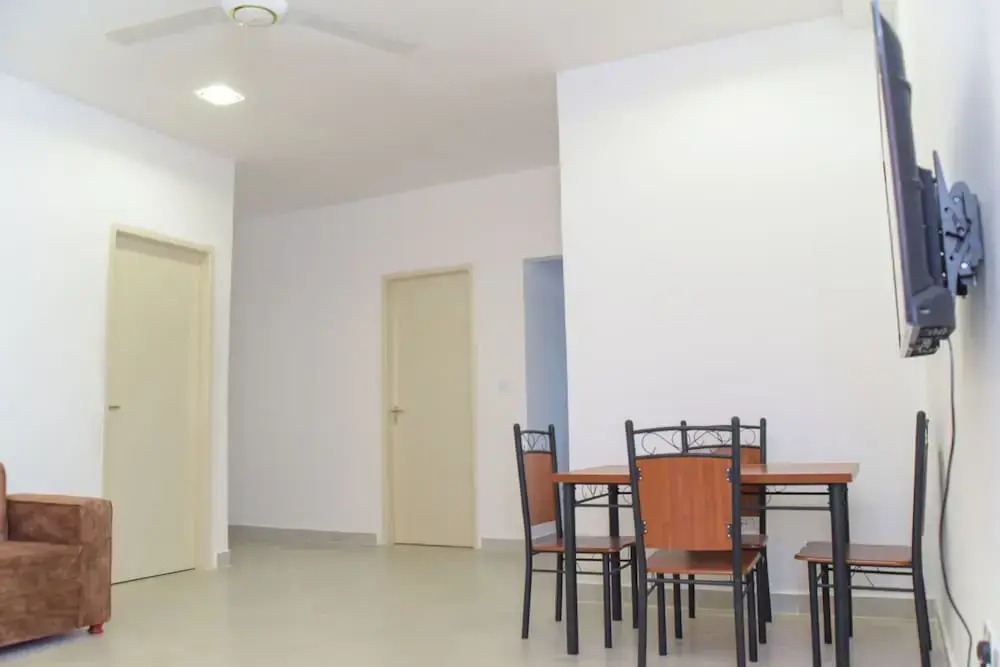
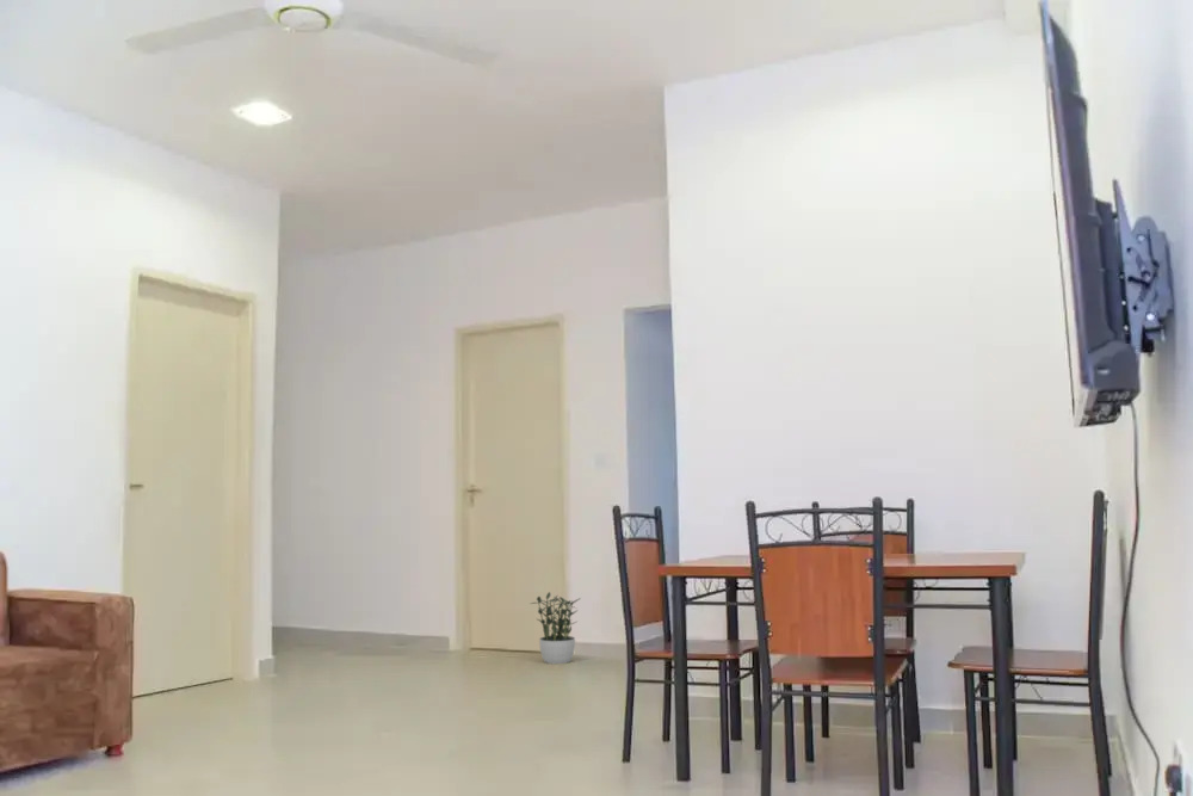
+ potted plant (555, 625)
